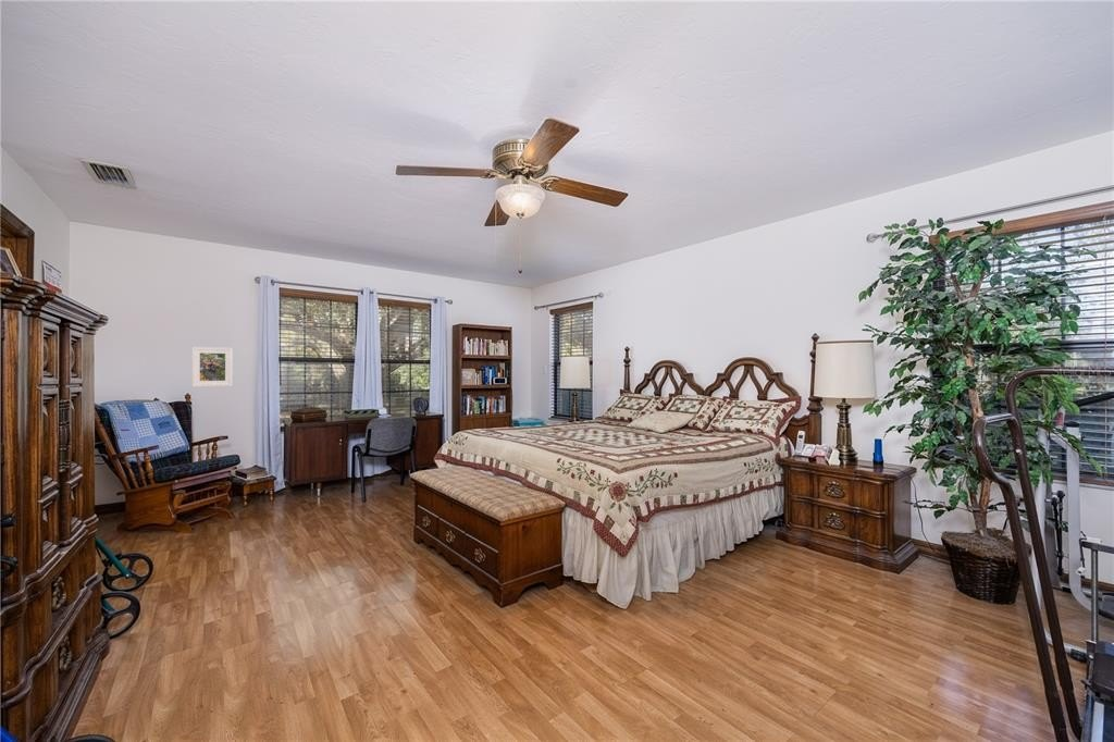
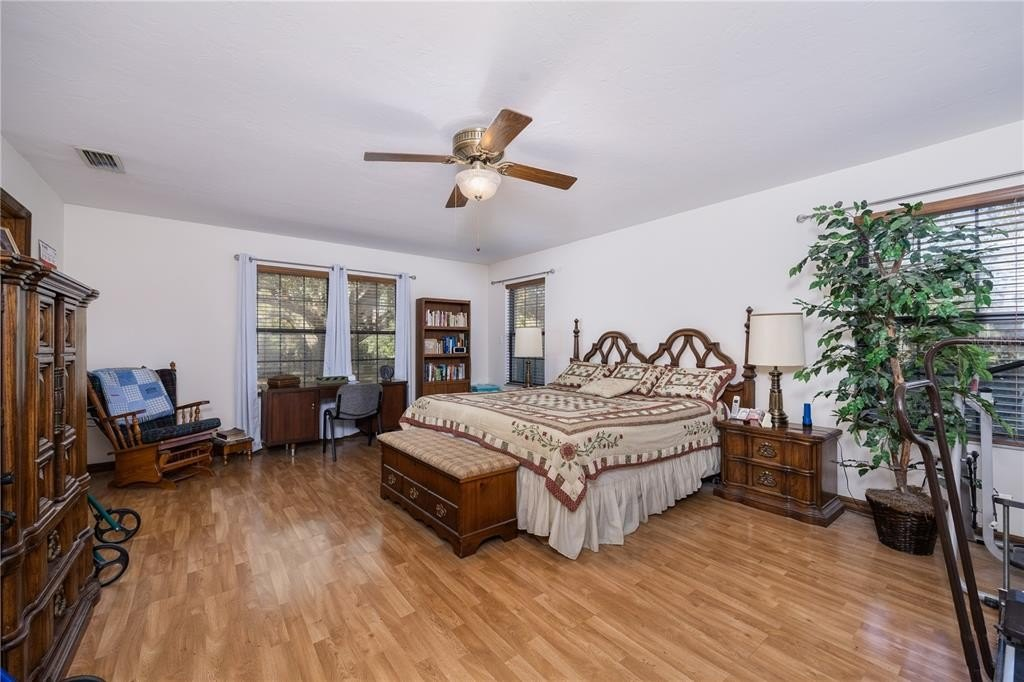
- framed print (212, 367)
